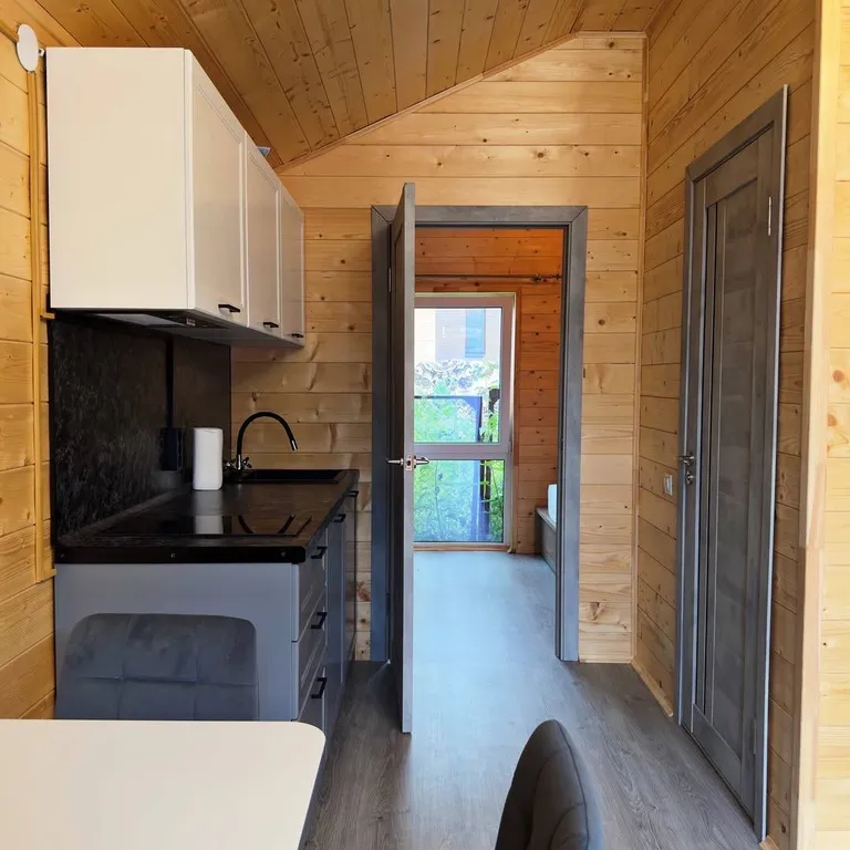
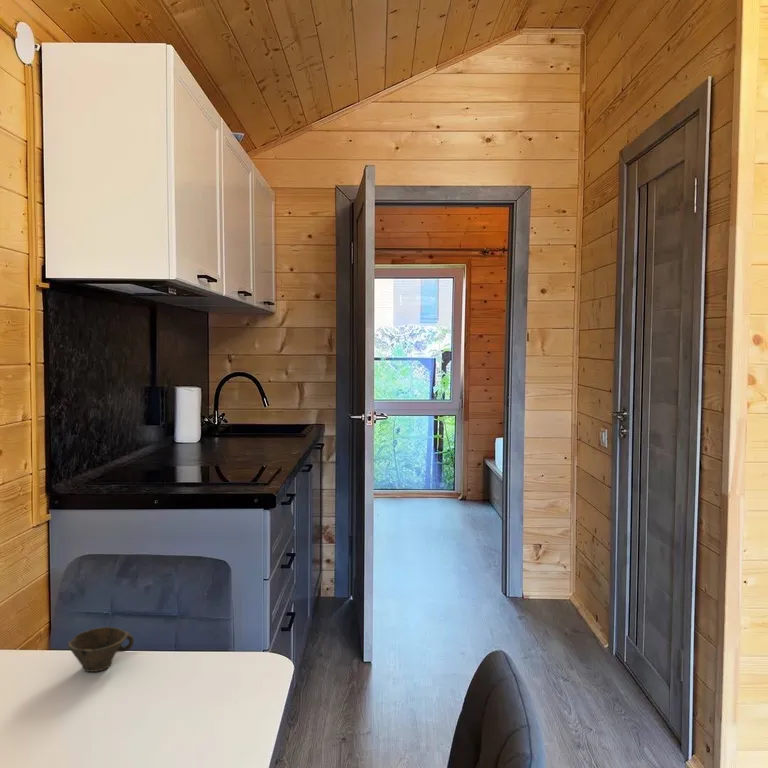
+ cup (101, 651)
